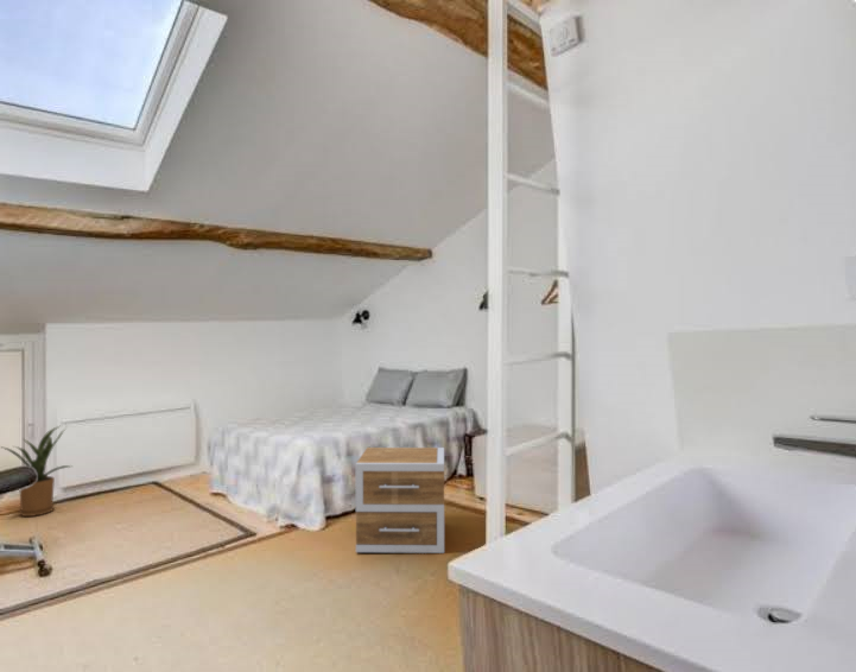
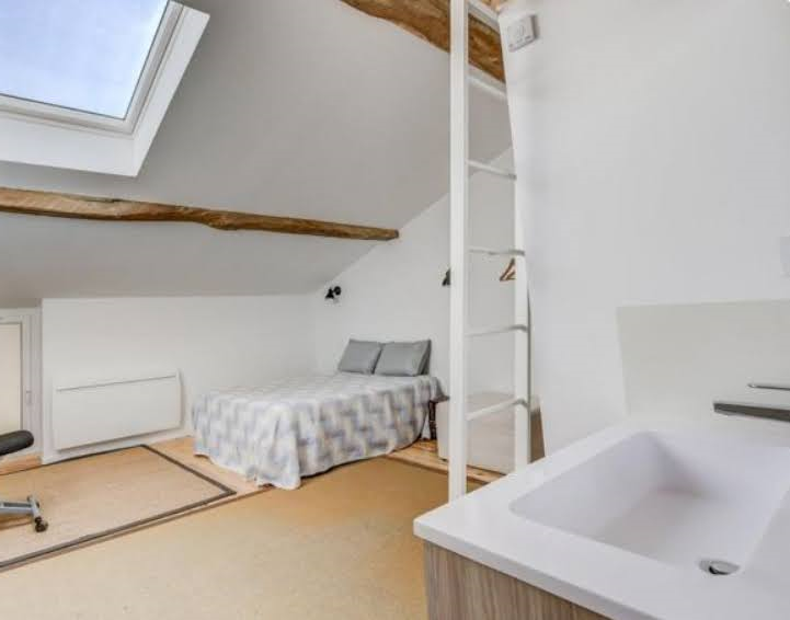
- house plant (34, 469)
- nightstand (402, 496)
